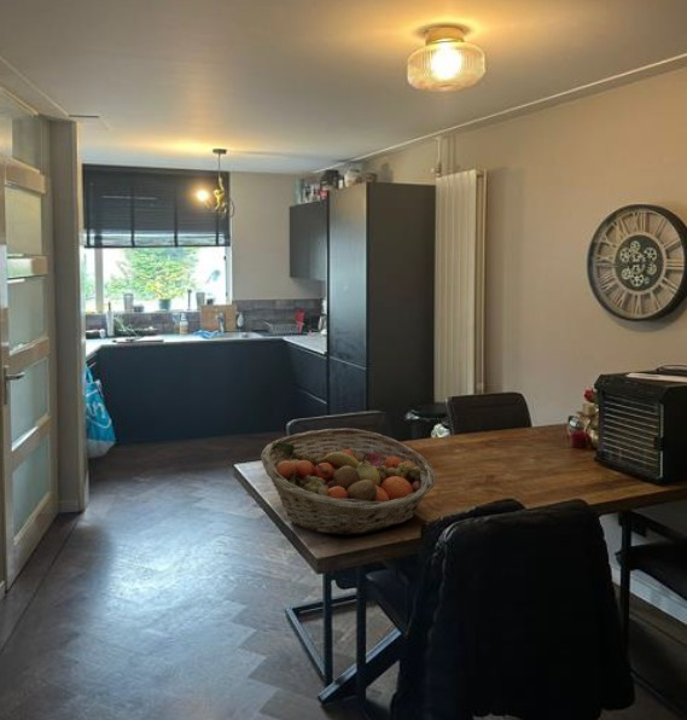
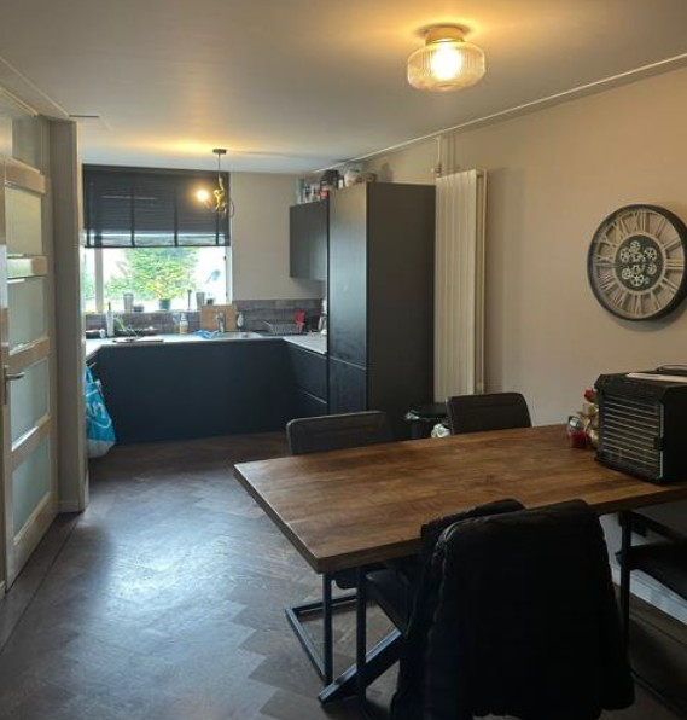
- fruit basket (349, 477)
